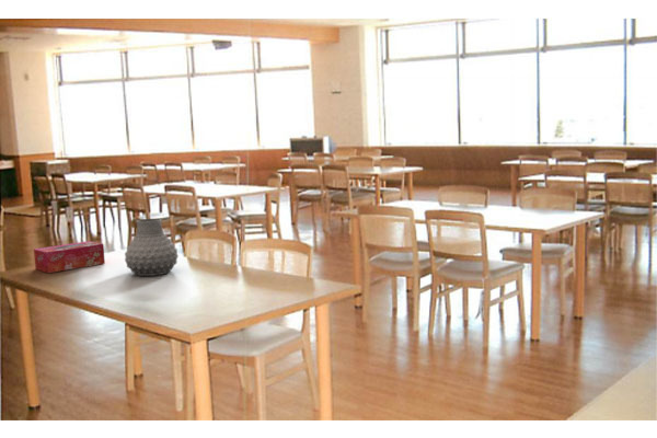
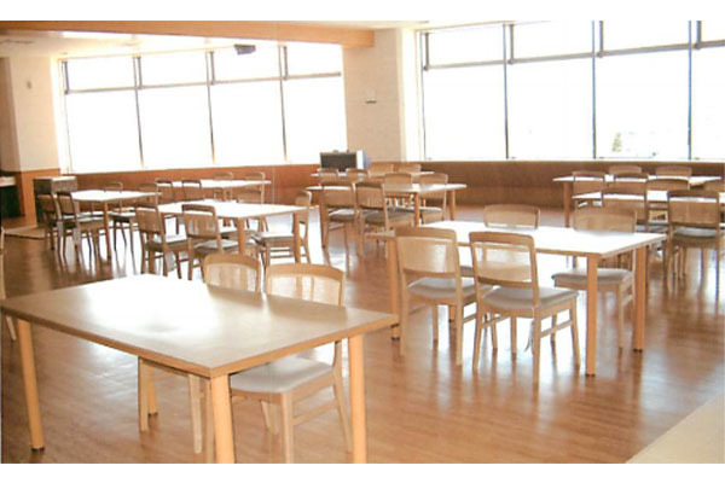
- vase (150, 245)
- tissue box (69, 256)
